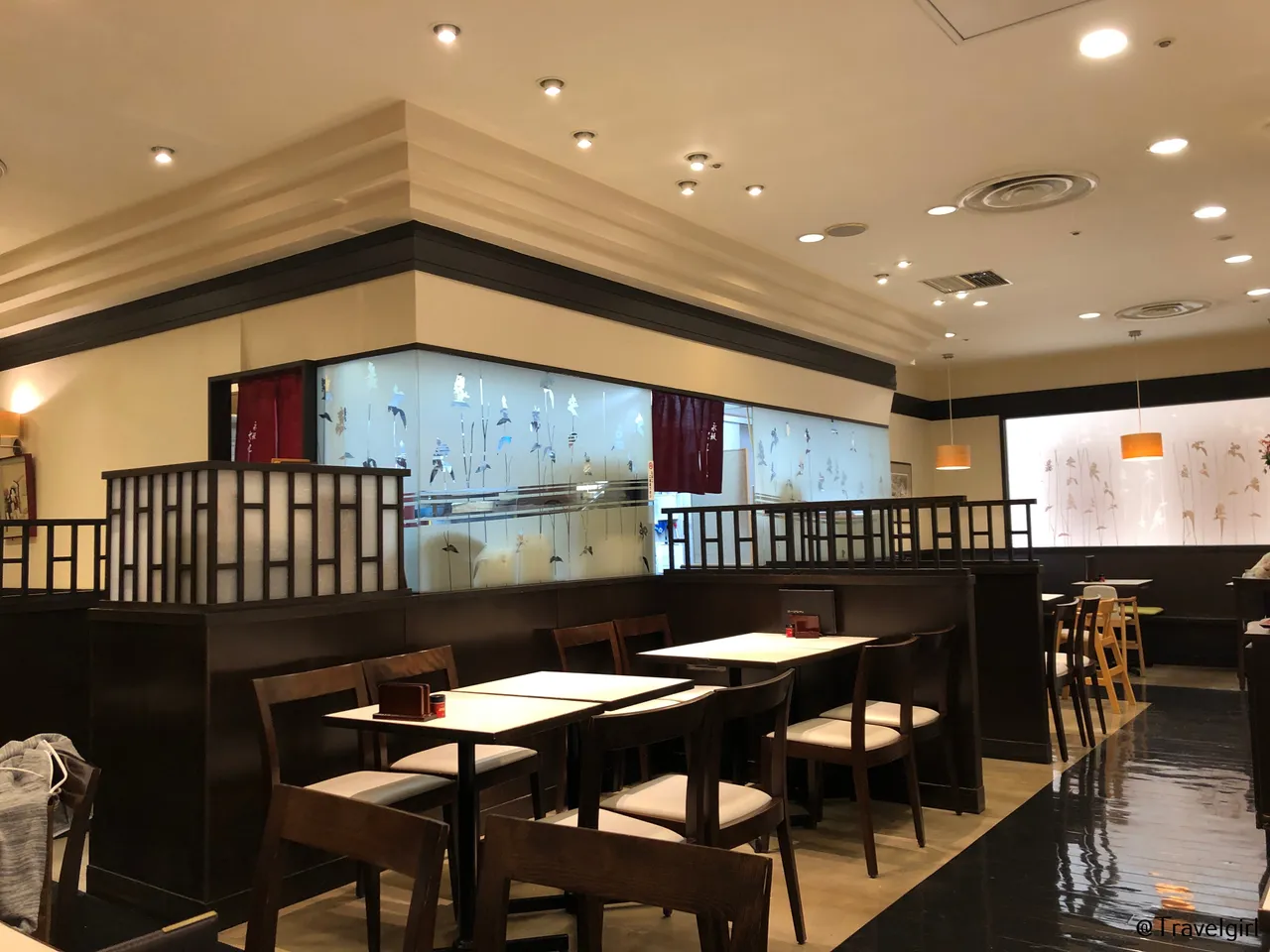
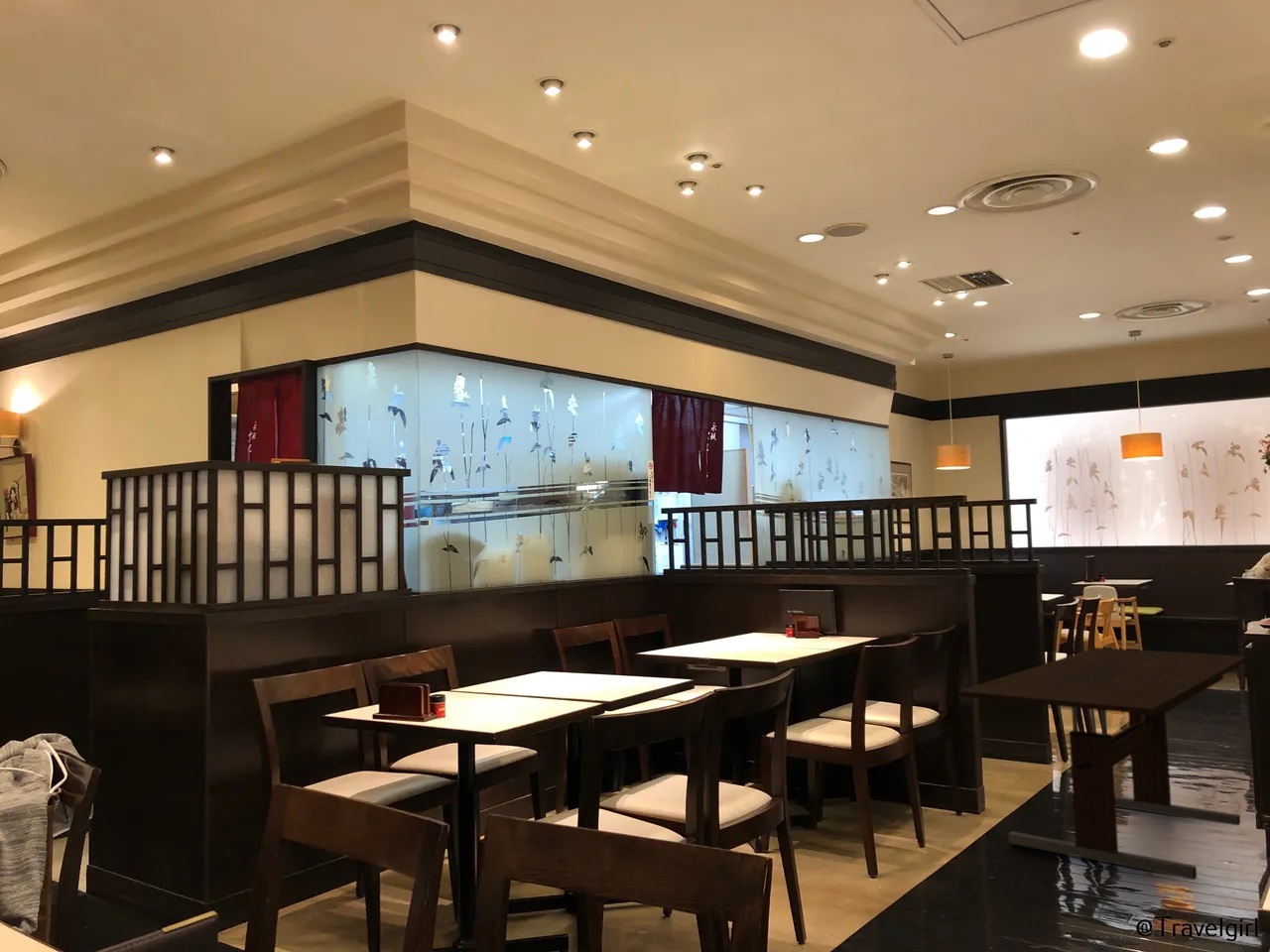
+ dining table (1122, 752)
